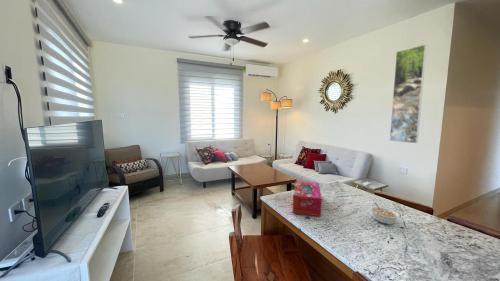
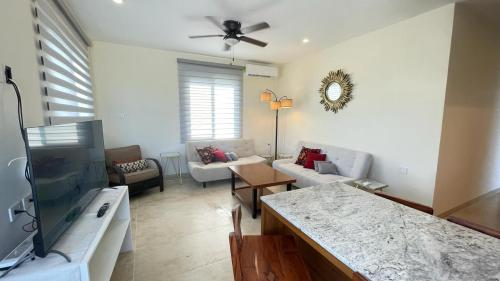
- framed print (406, 96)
- tissue box (306, 196)
- legume (382, 214)
